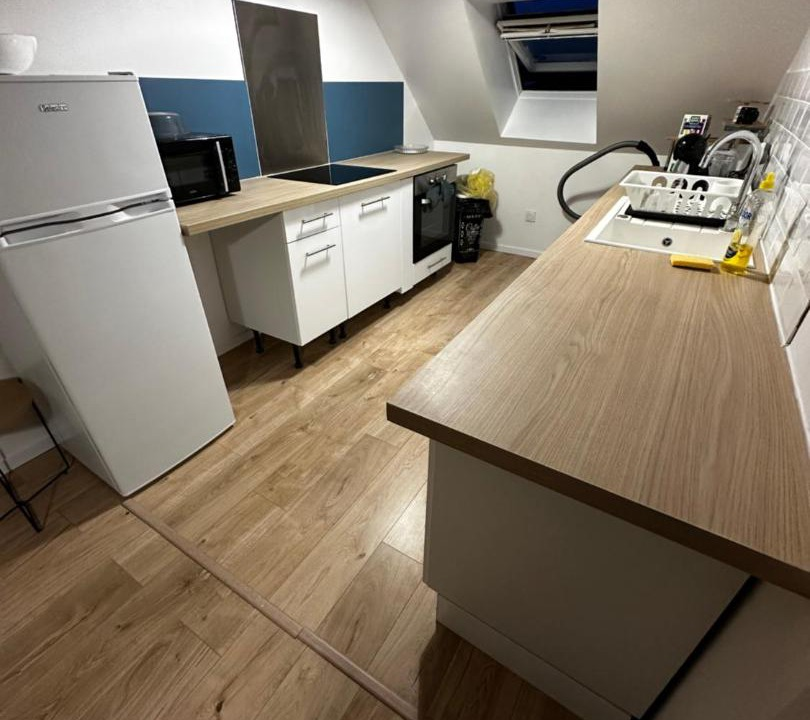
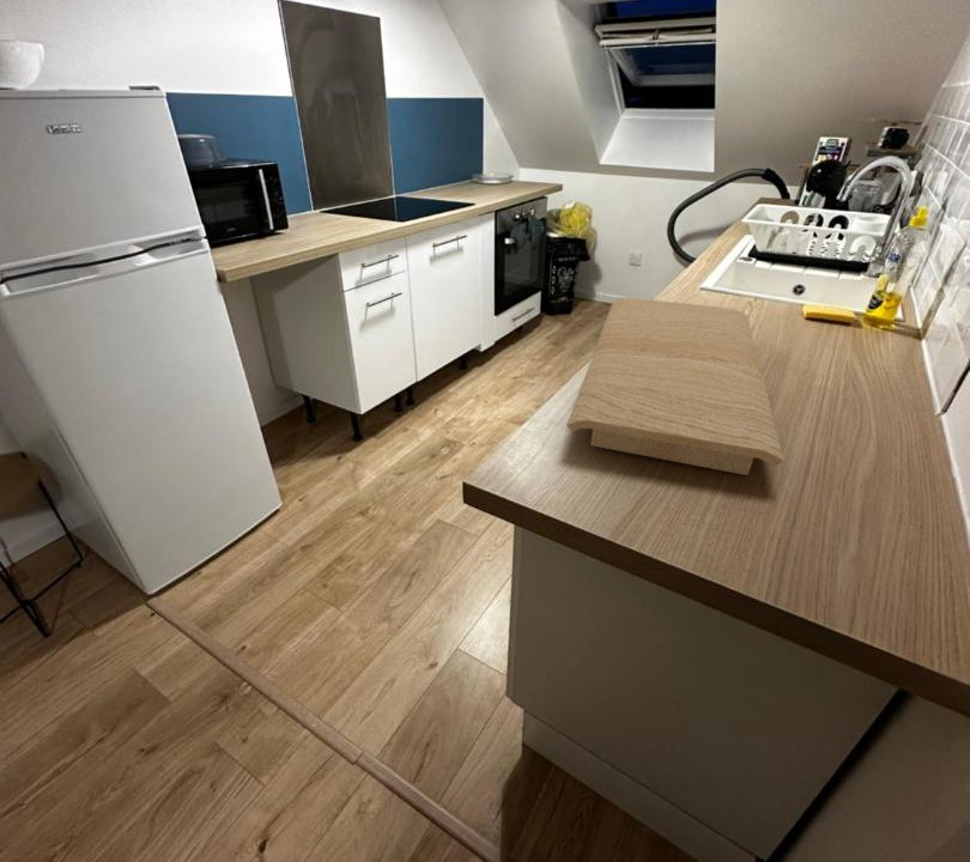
+ cutting board (672, 369)
